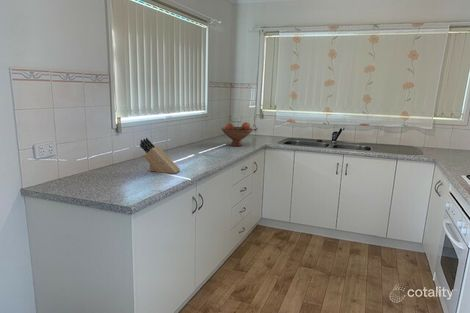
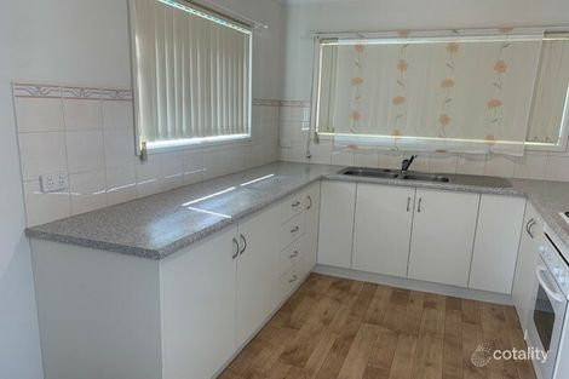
- knife block (159, 155)
- fruit bowl (236, 133)
